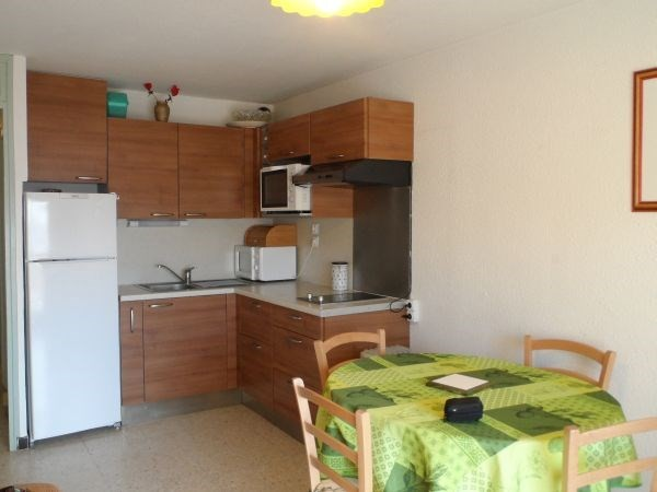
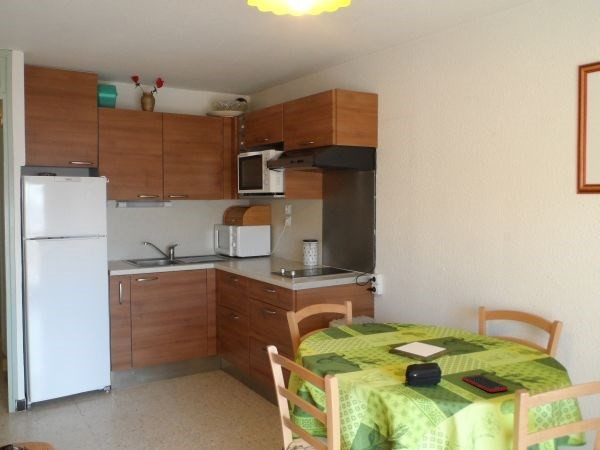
+ cell phone (484, 383)
